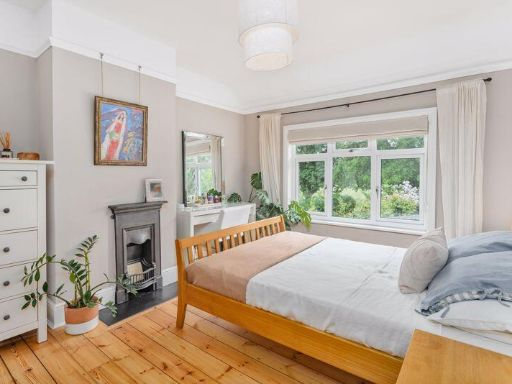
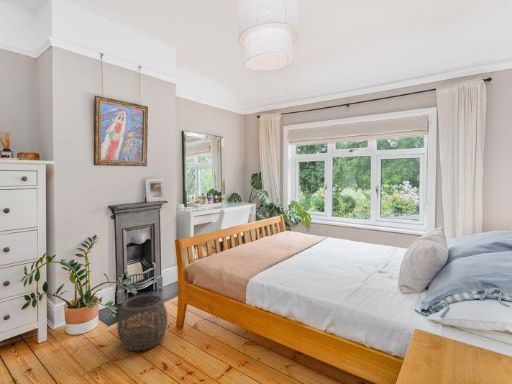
+ woven basket (143, 320)
